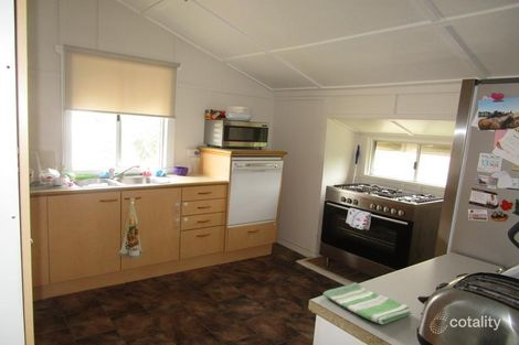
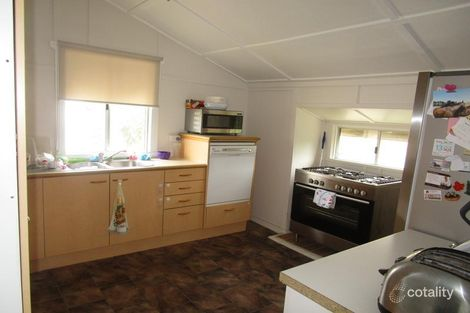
- dish towel (366, 301)
